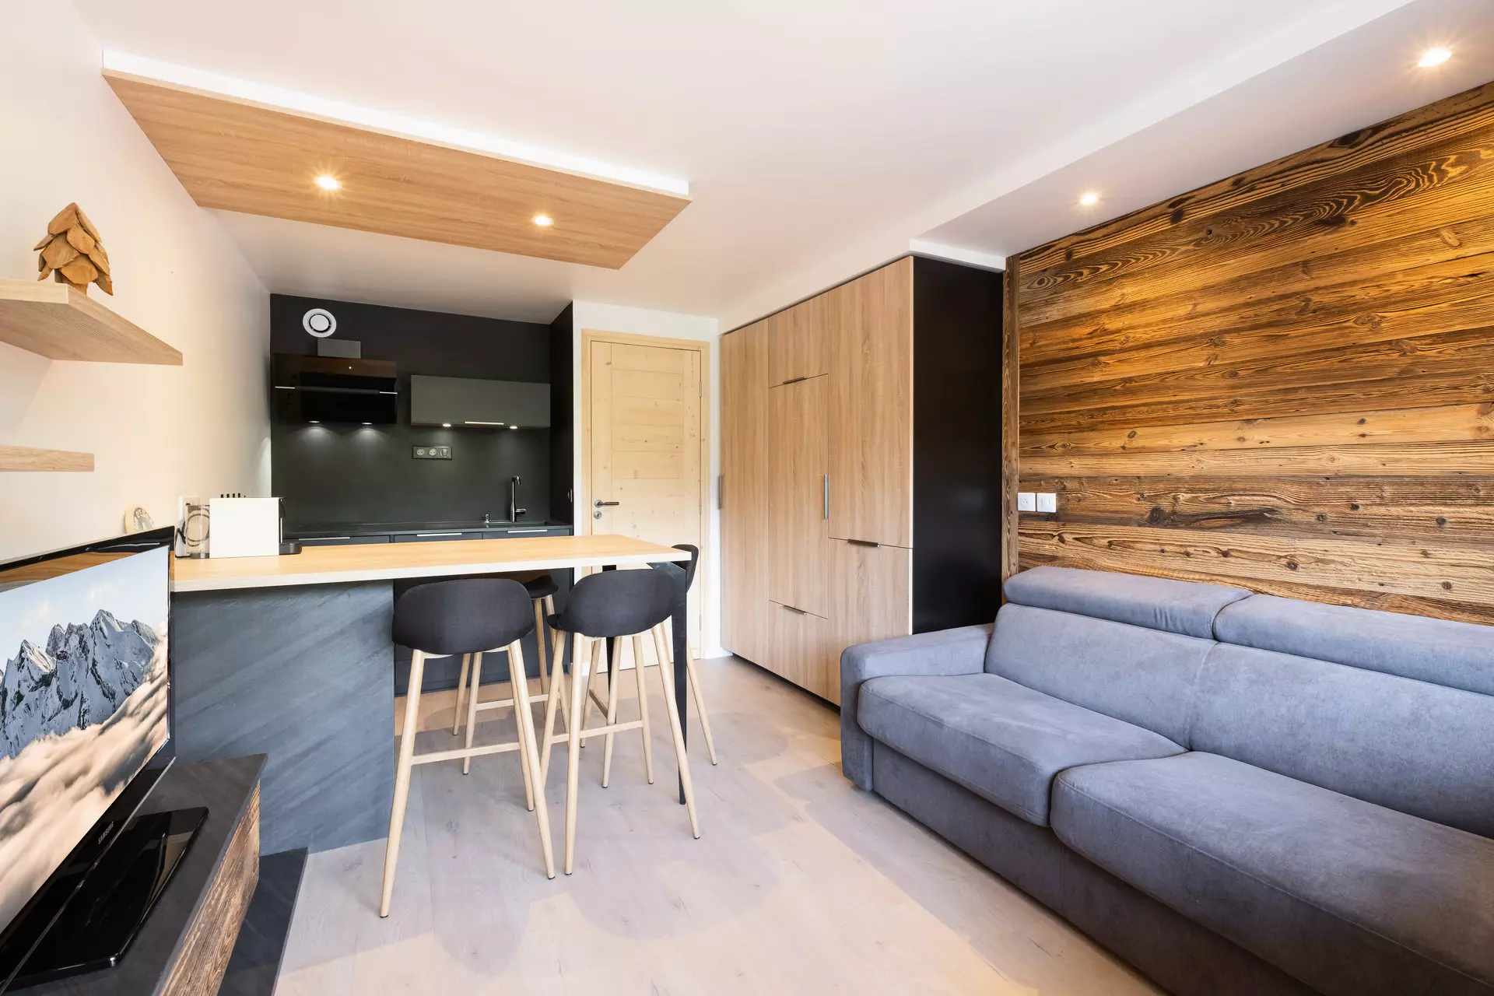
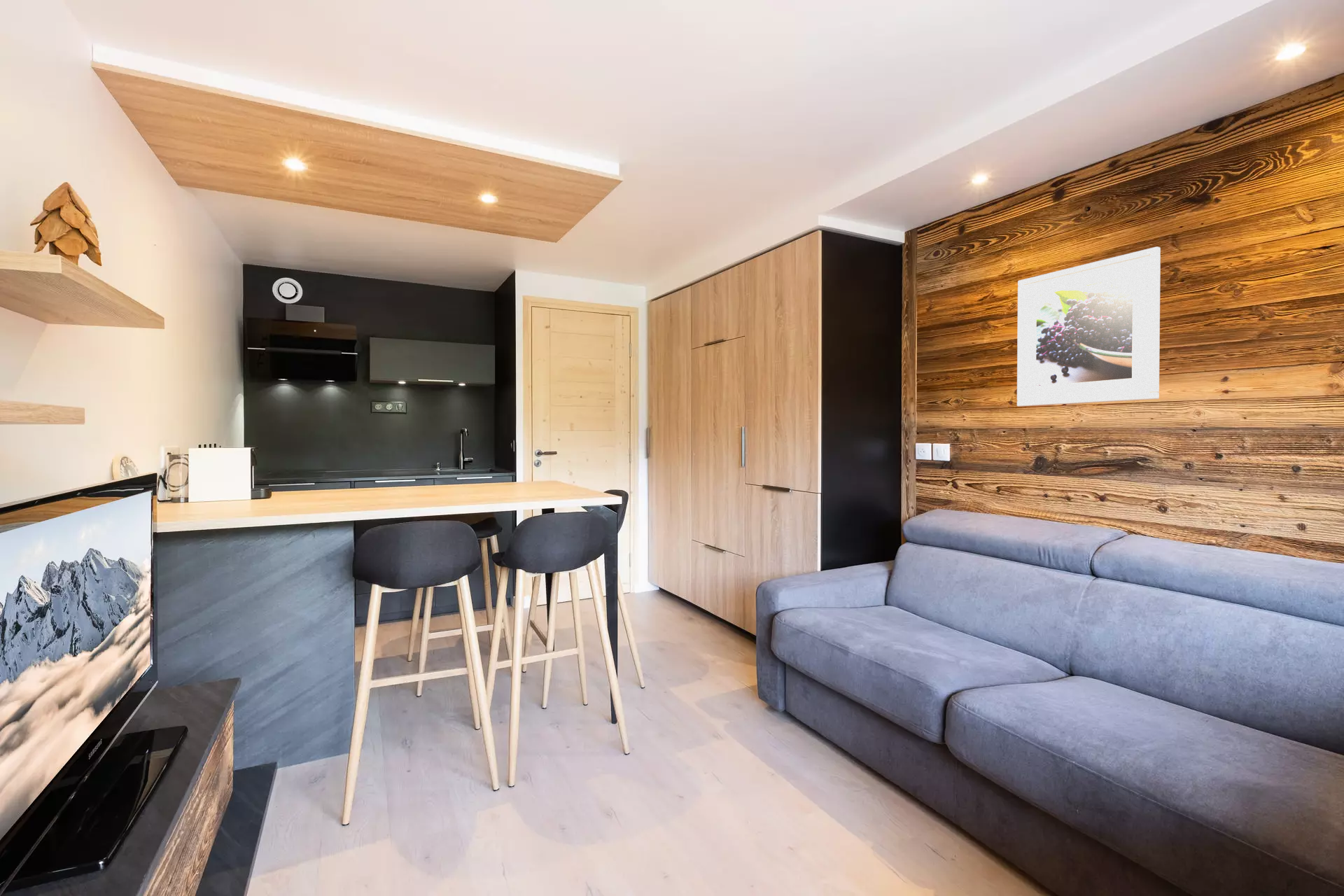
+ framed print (1082, 334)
